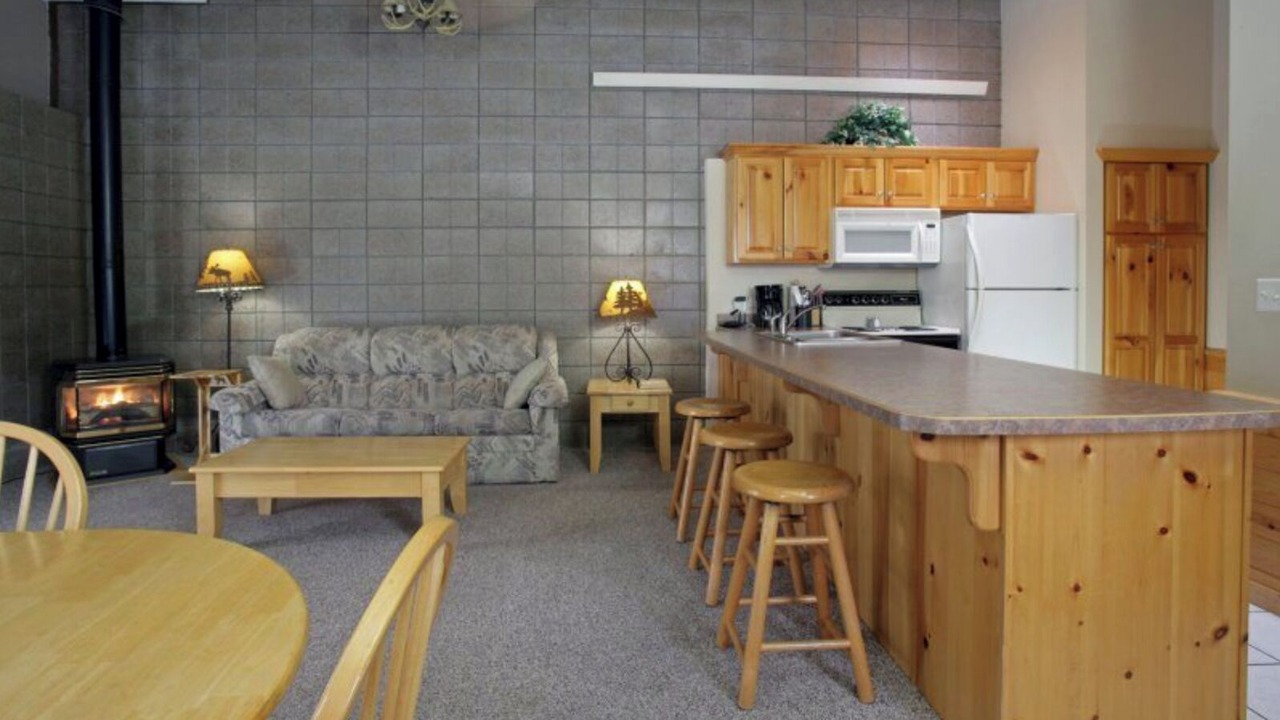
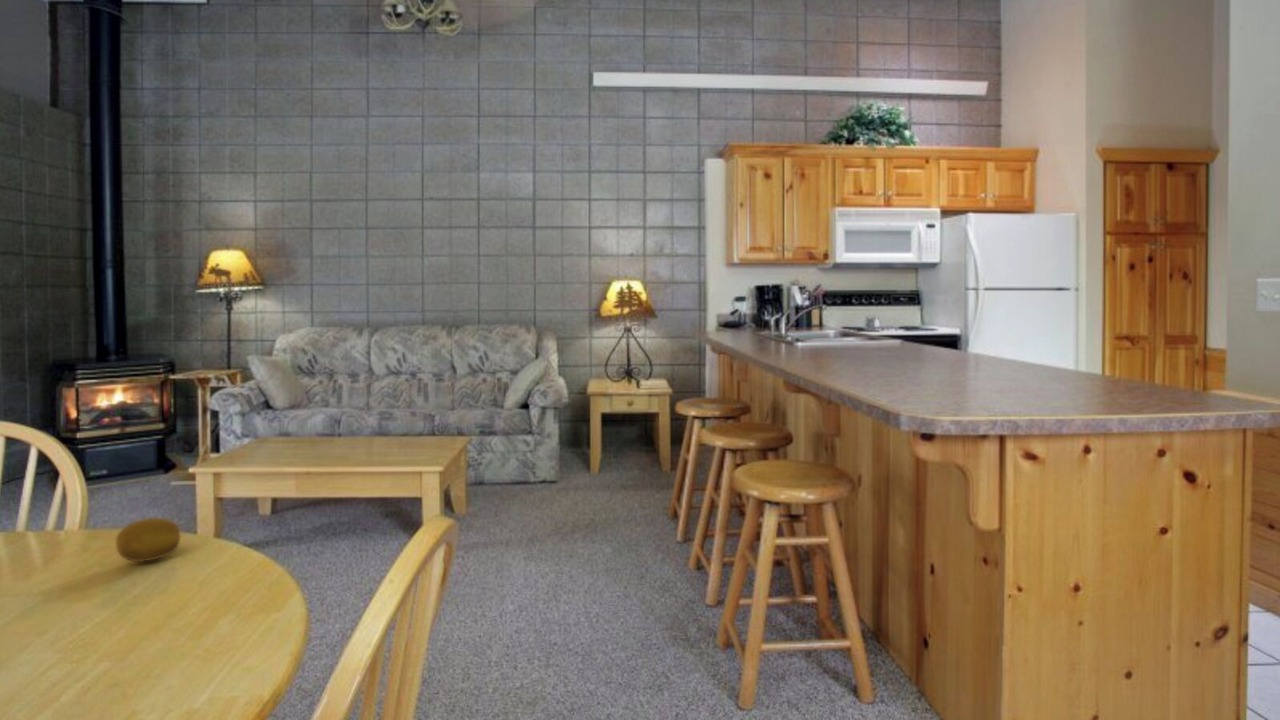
+ fruit (148, 539)
